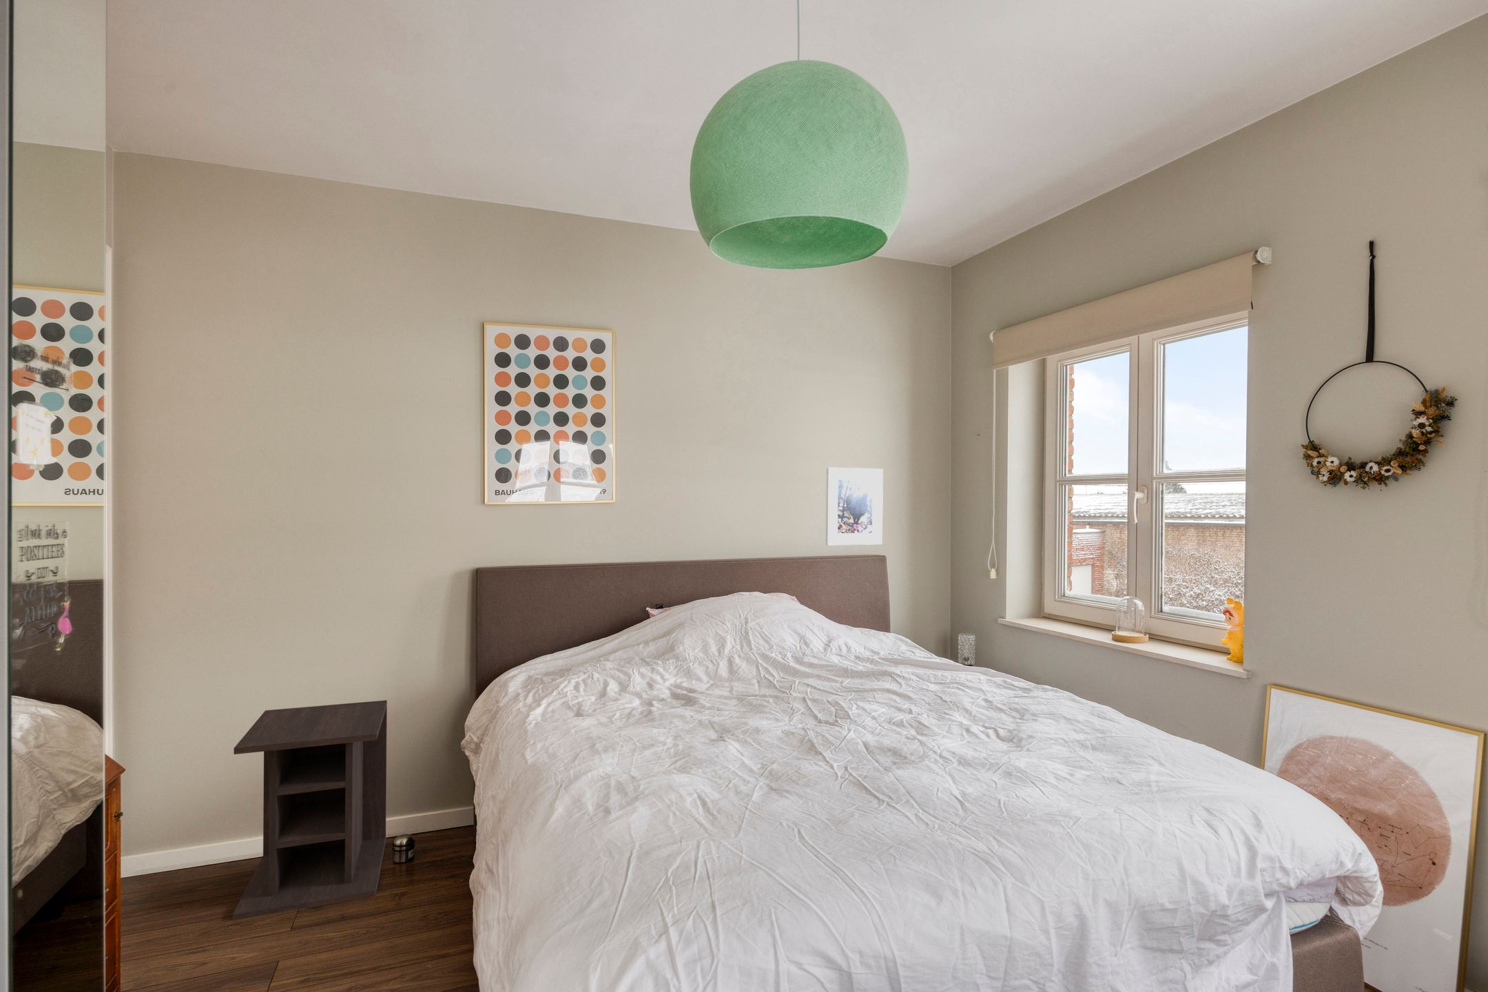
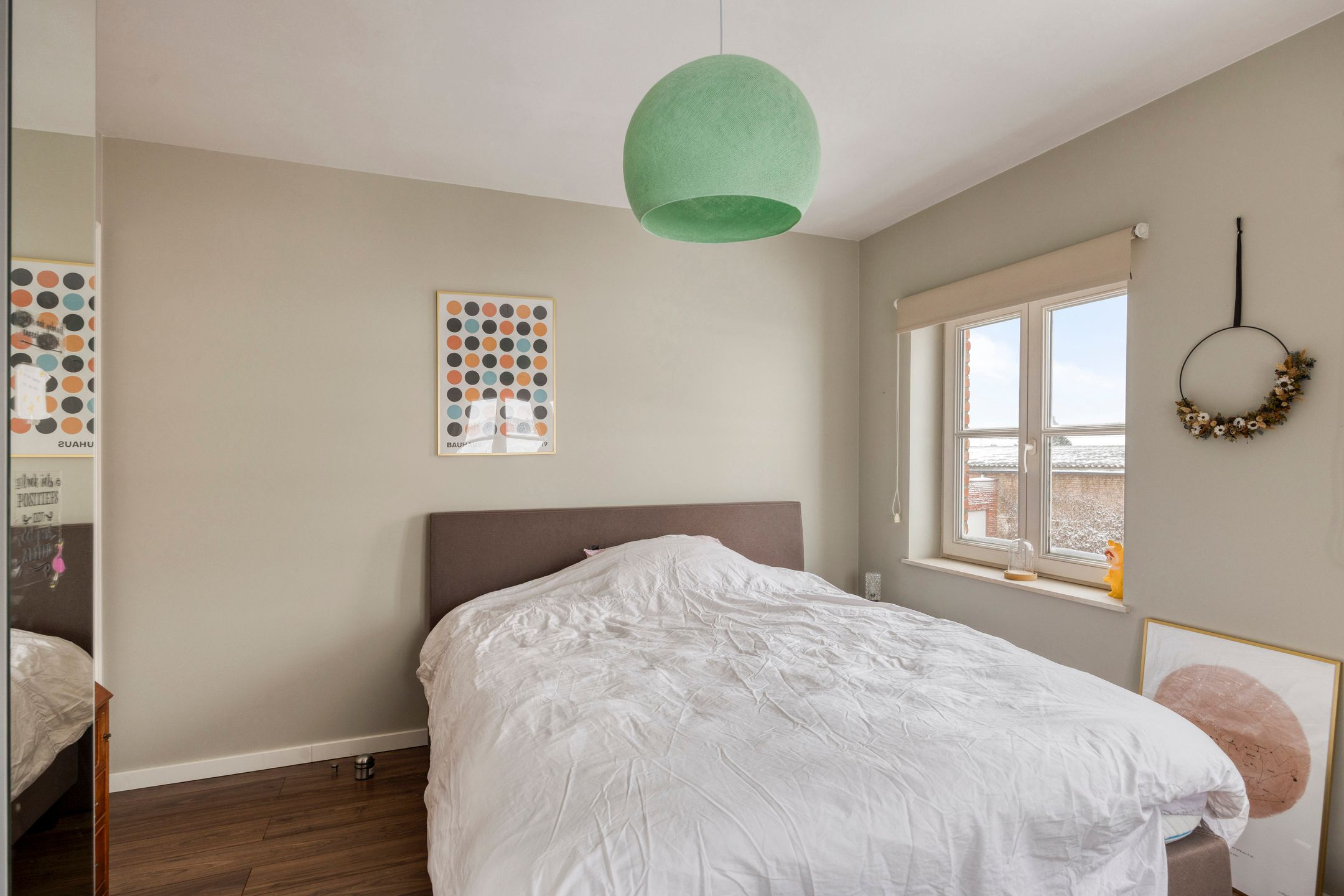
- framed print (855, 506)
- nightstand (318, 799)
